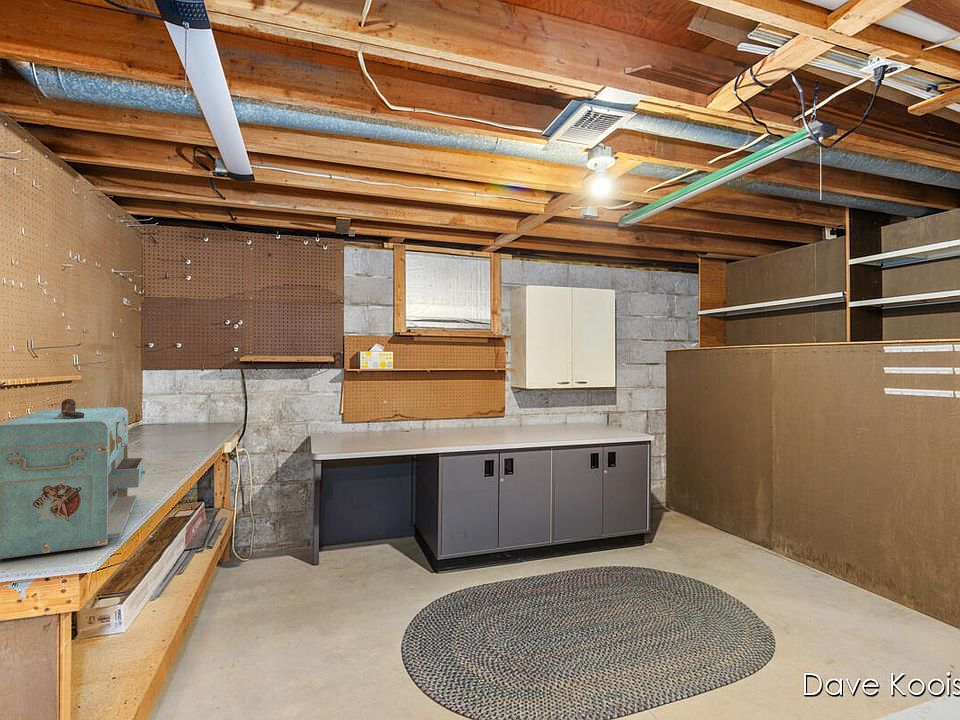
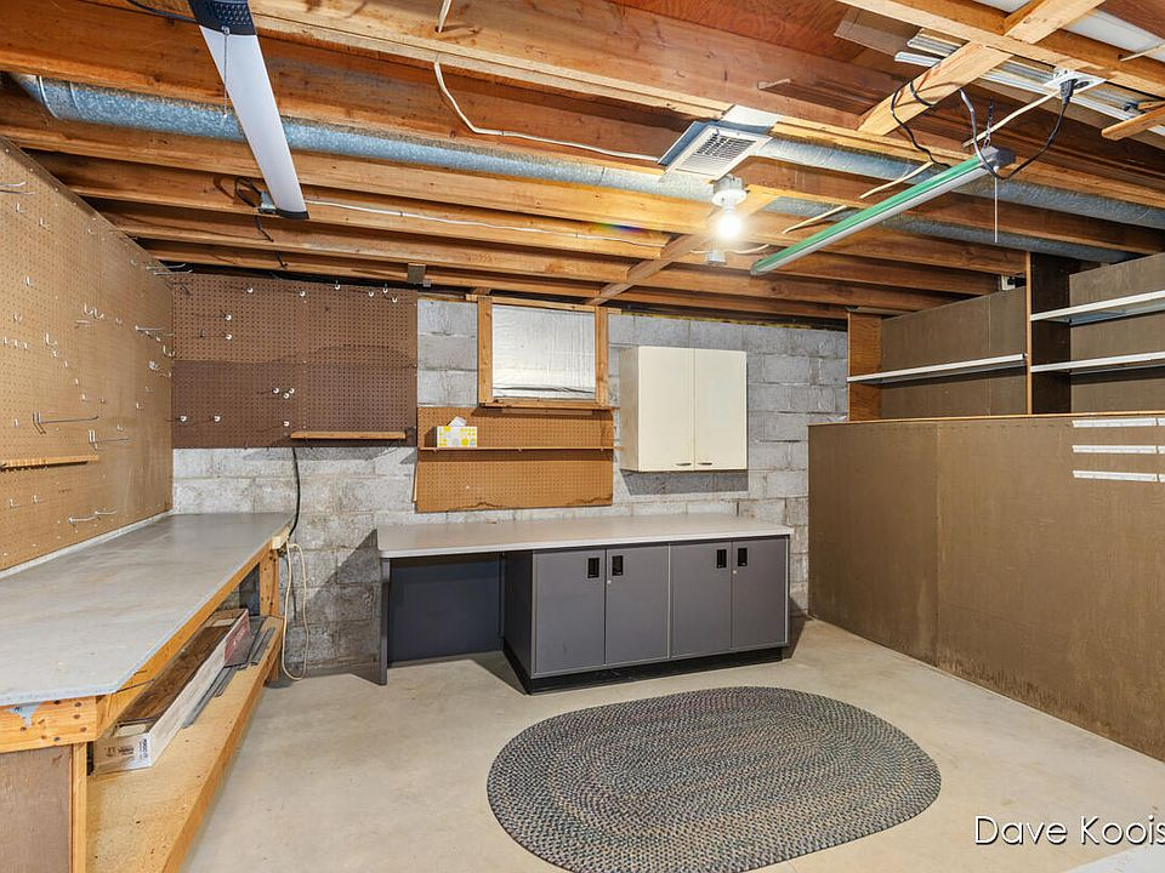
- toolbox (78, 461)
